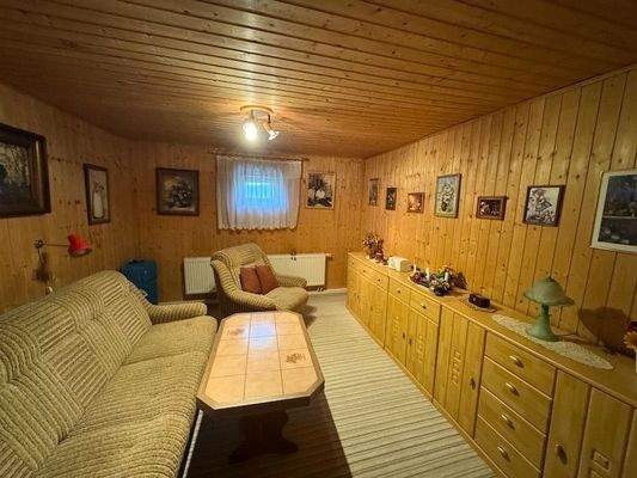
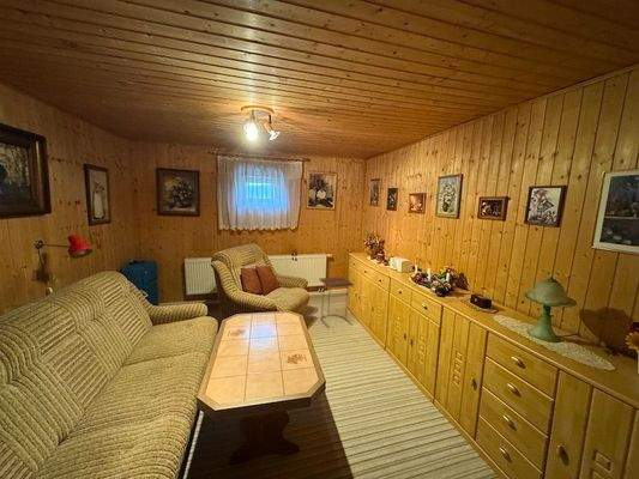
+ side table (328, 299)
